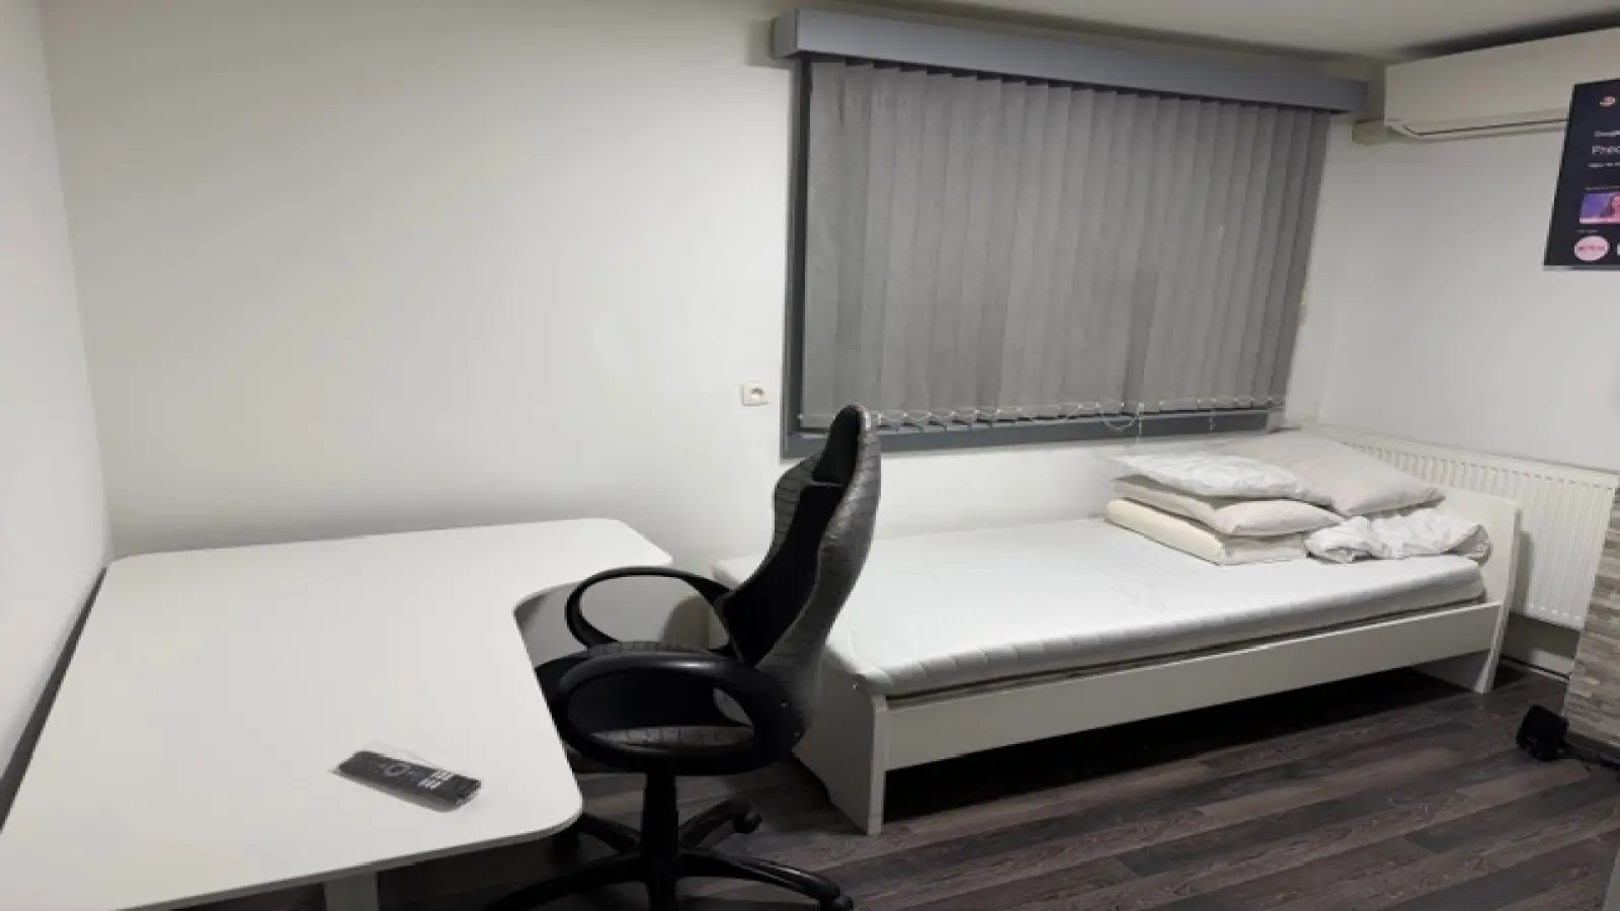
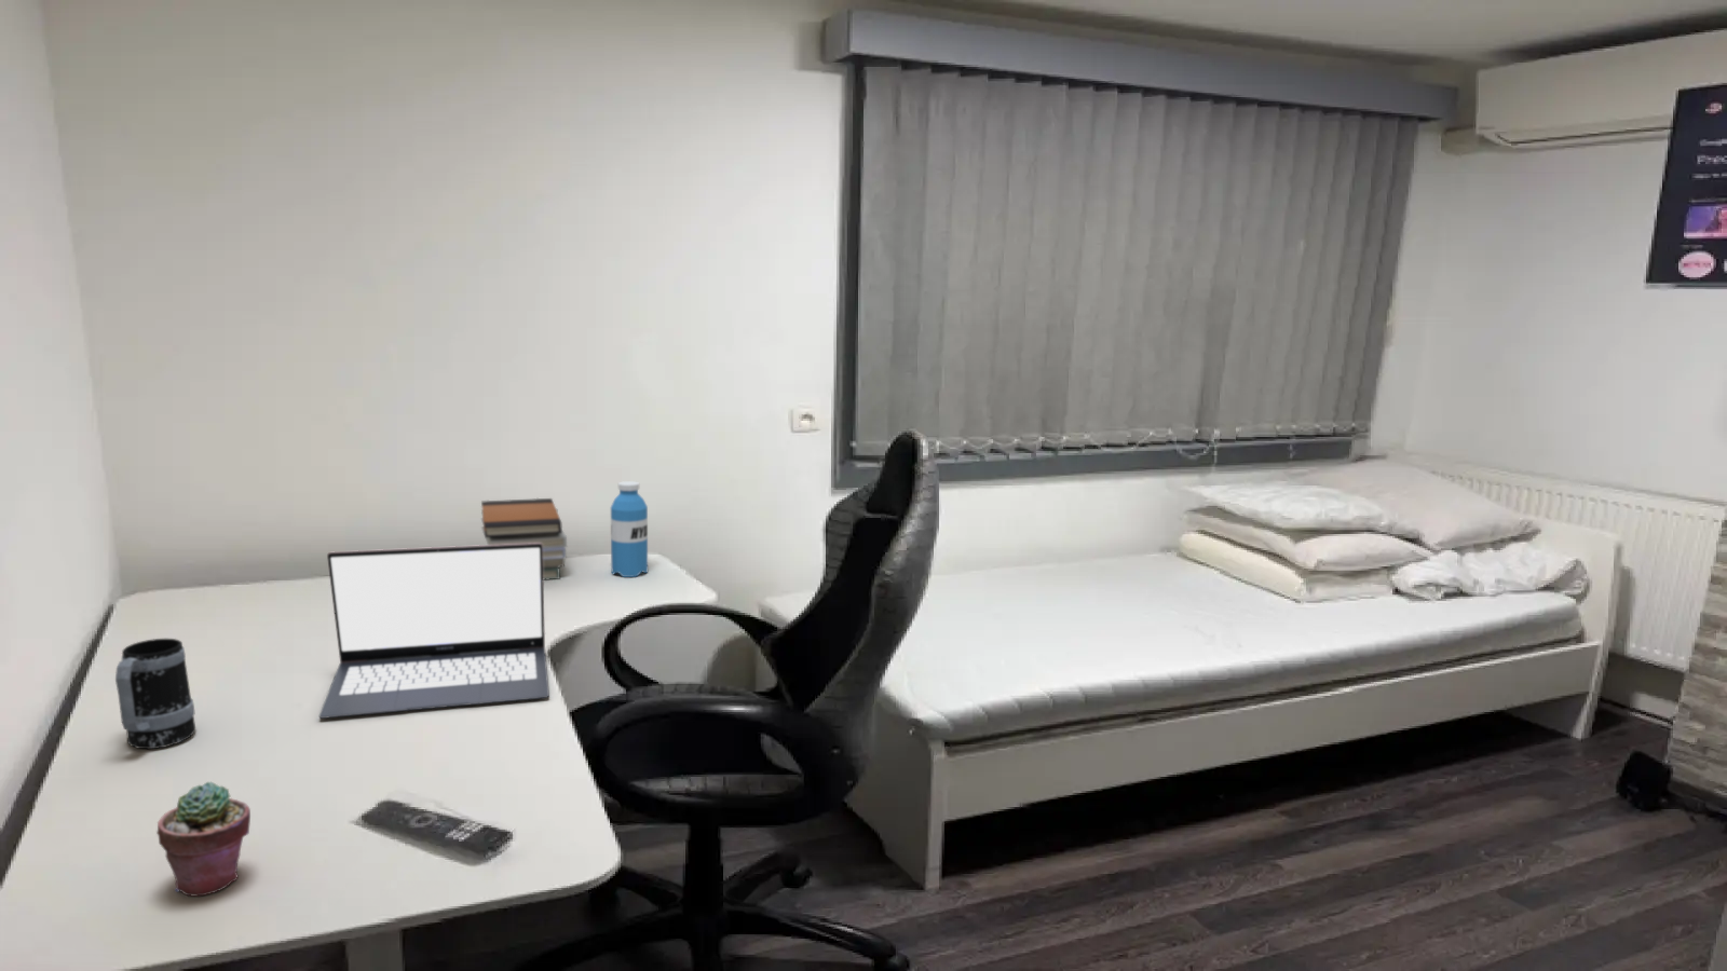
+ laptop (438, 620)
+ mug (149, 696)
+ water bottle (630, 528)
+ book stack (522, 538)
+ potted succulent (205, 833)
